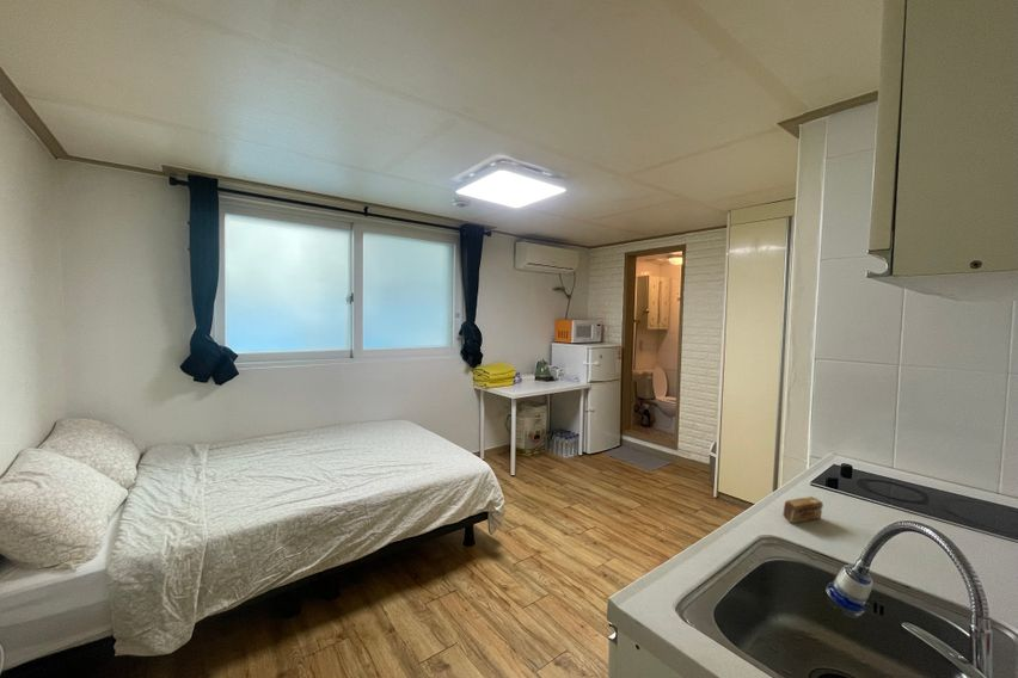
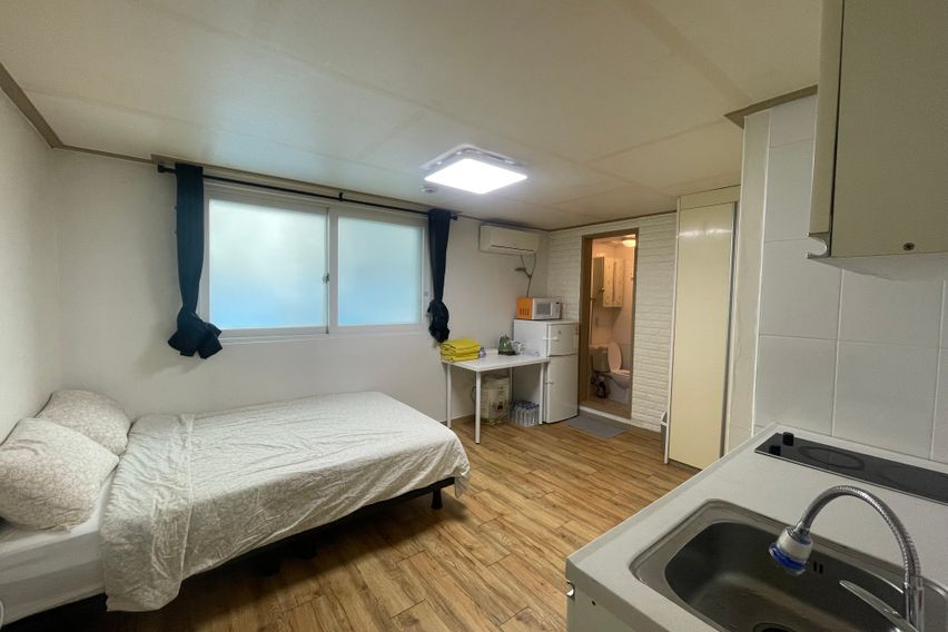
- soap bar (803, 509)
